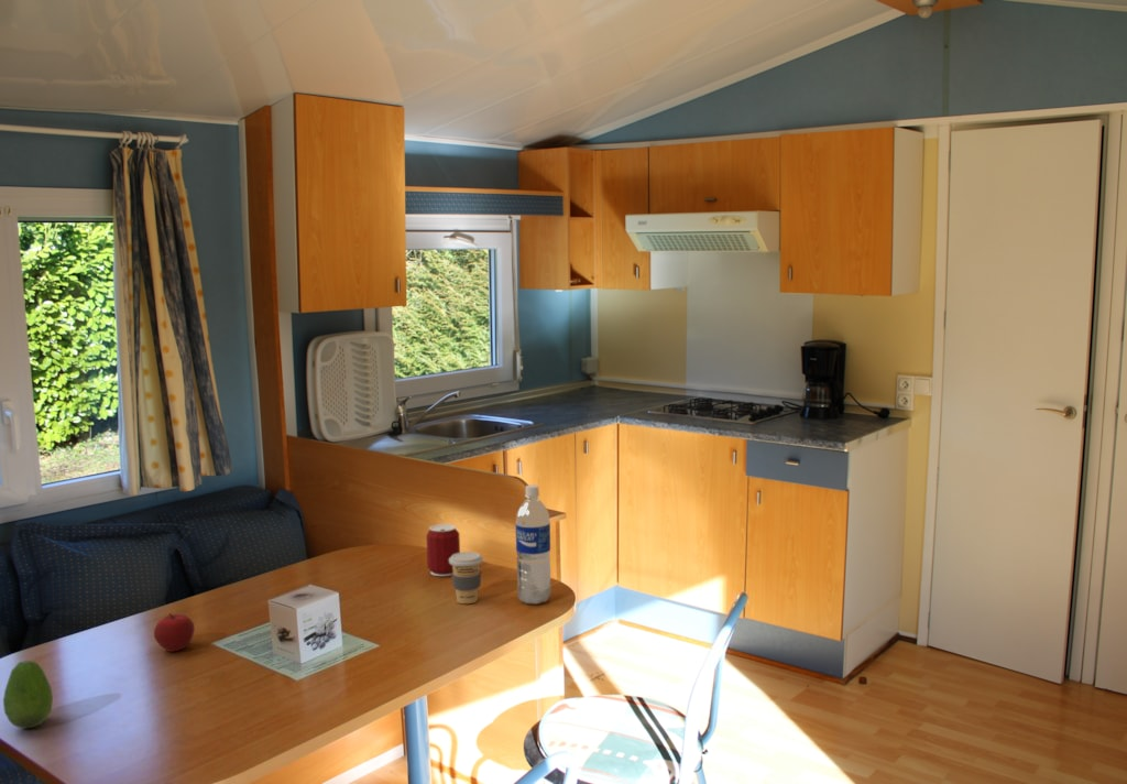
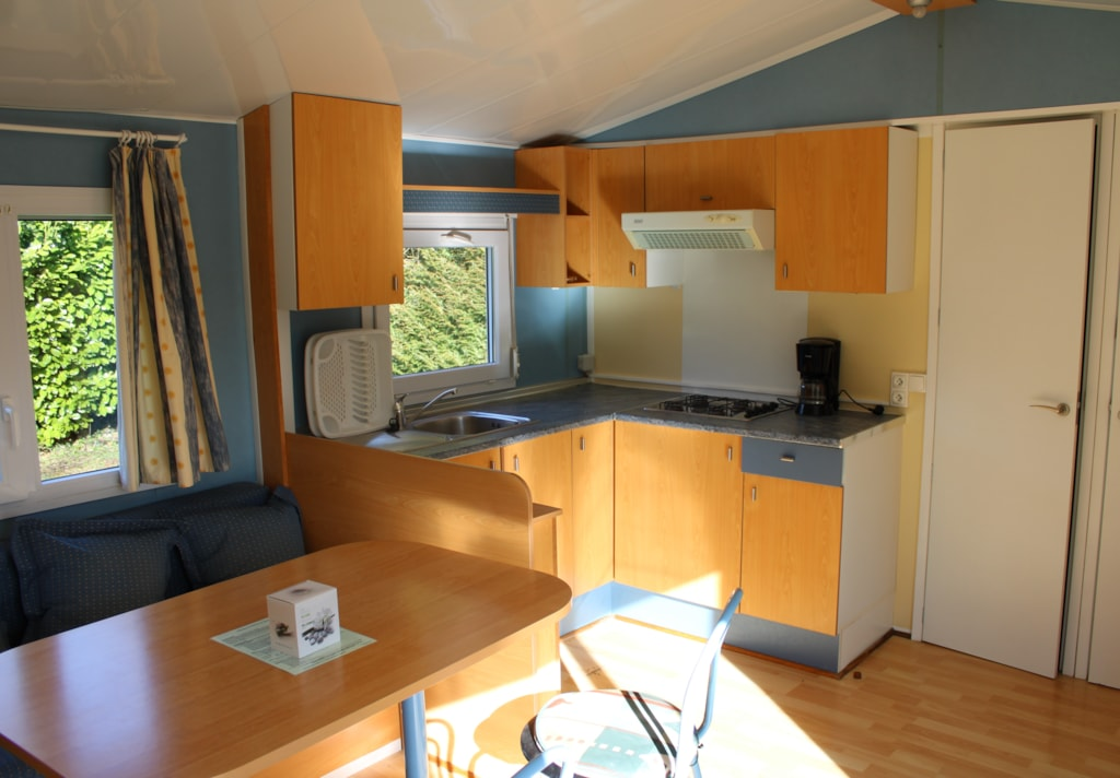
- fruit (28, 694)
- apple (174, 630)
- can (442, 549)
- coffee cup (466, 578)
- water bottle (533, 543)
